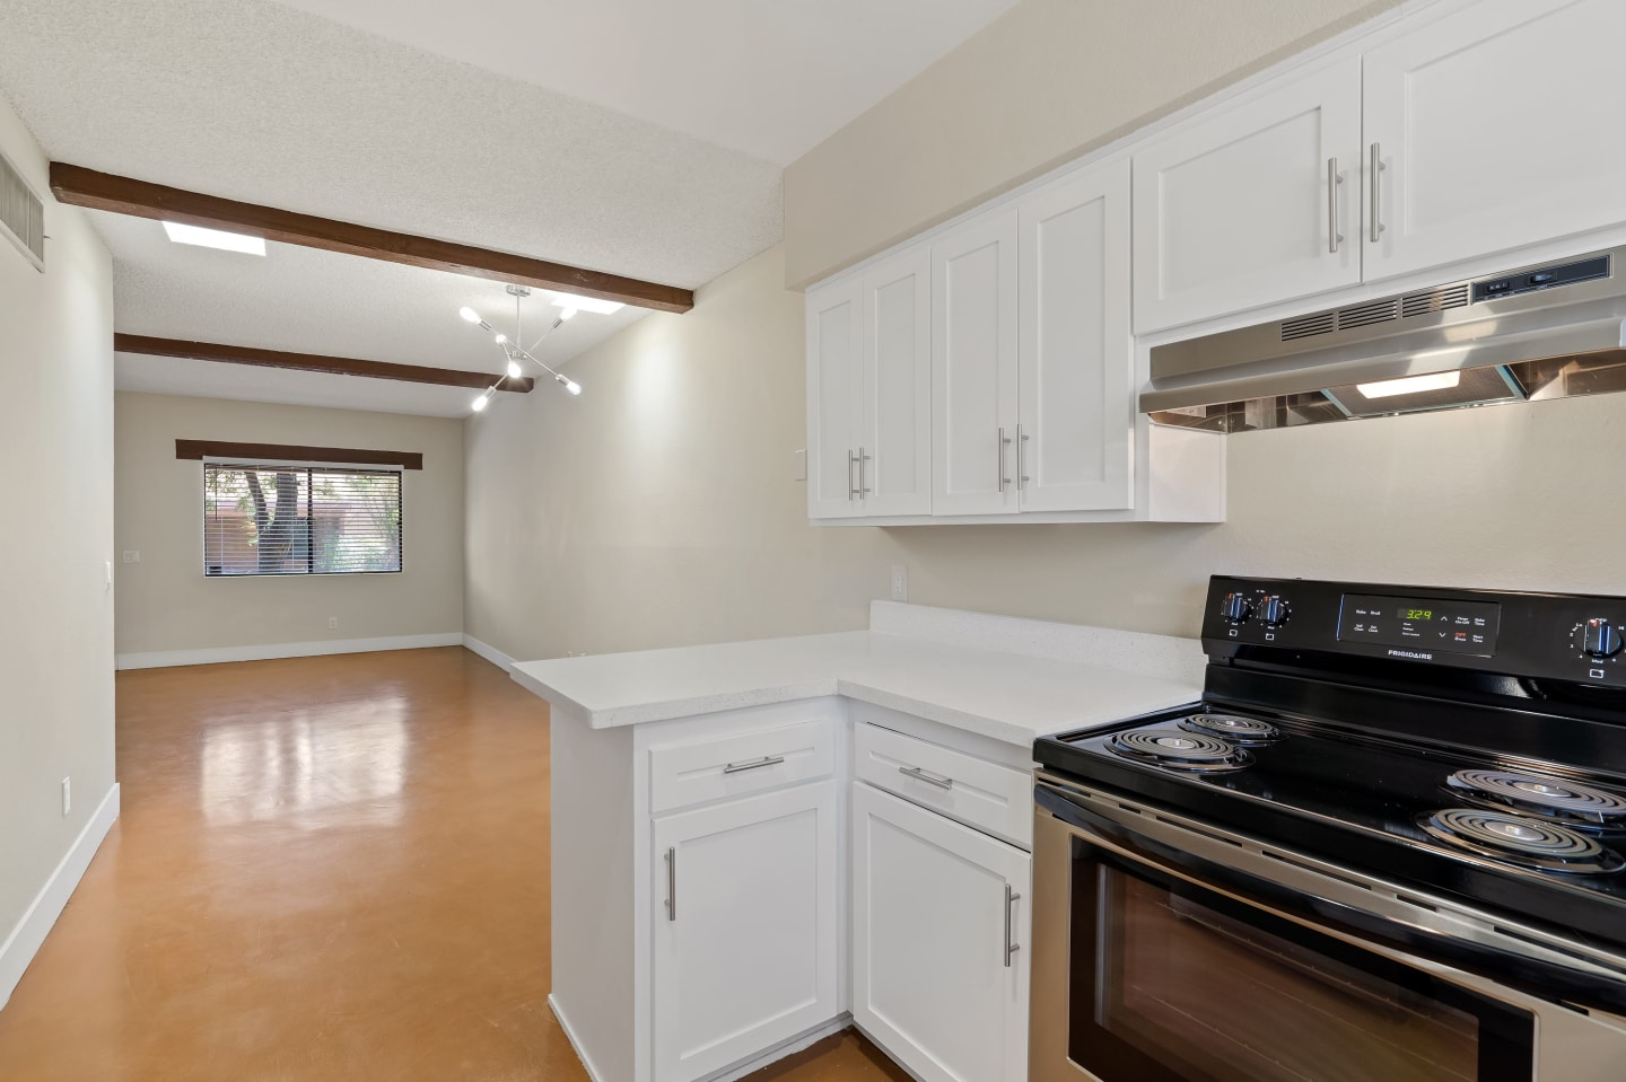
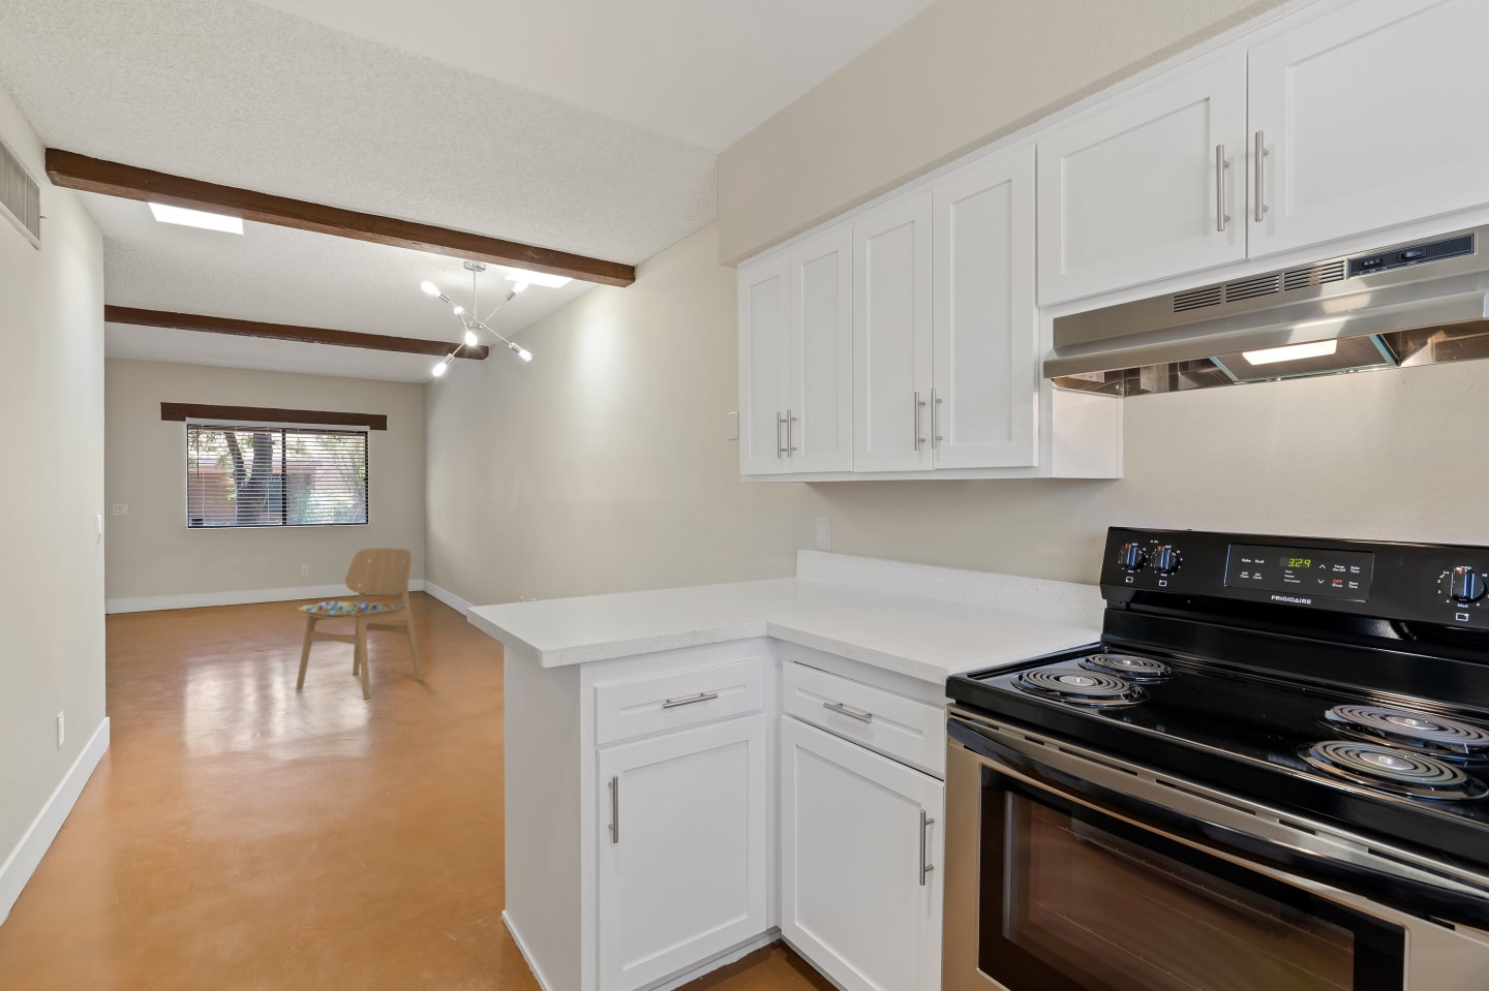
+ dining chair (361, 618)
